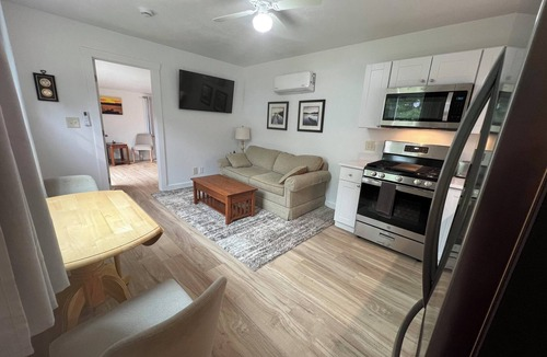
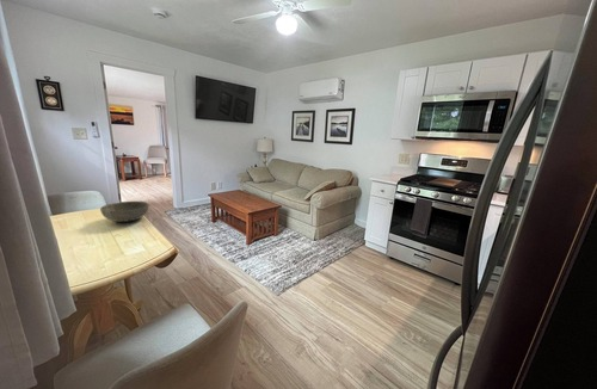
+ bowl (125, 212)
